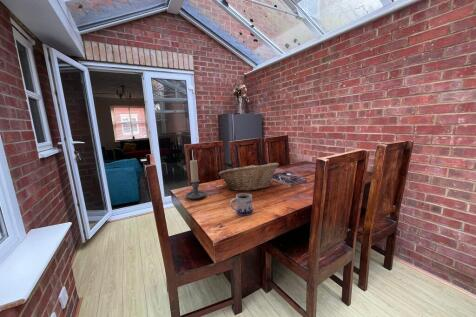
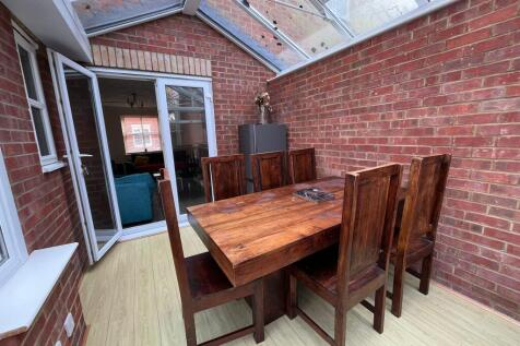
- candle holder (194, 178)
- fruit basket (249, 174)
- mug (242, 204)
